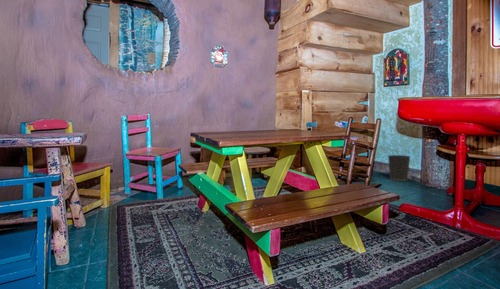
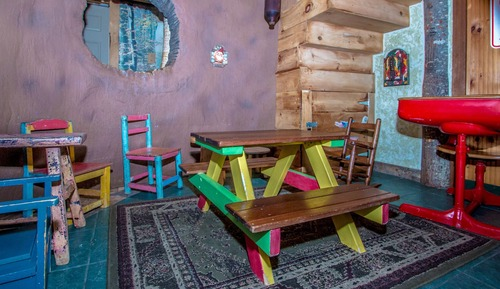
- wastebasket (398, 167)
